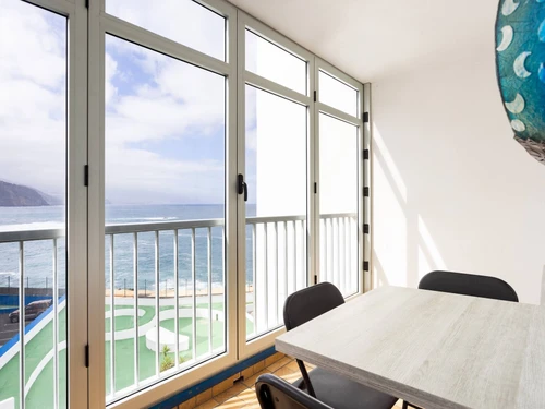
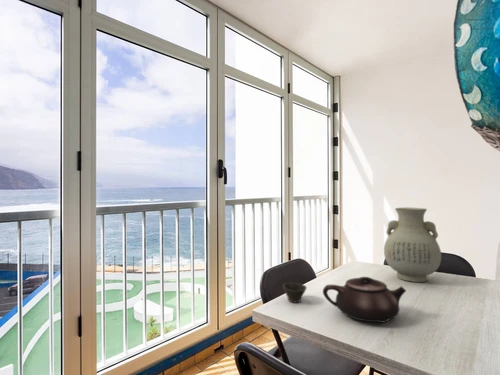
+ cup (293, 292)
+ teapot (364, 294)
+ vase (411, 243)
